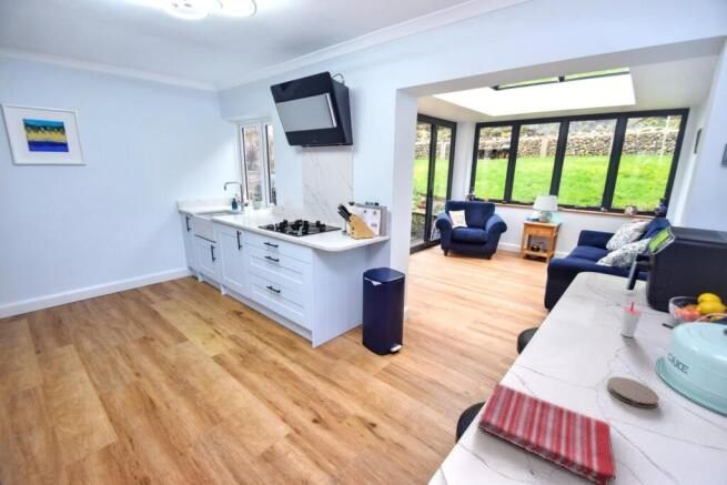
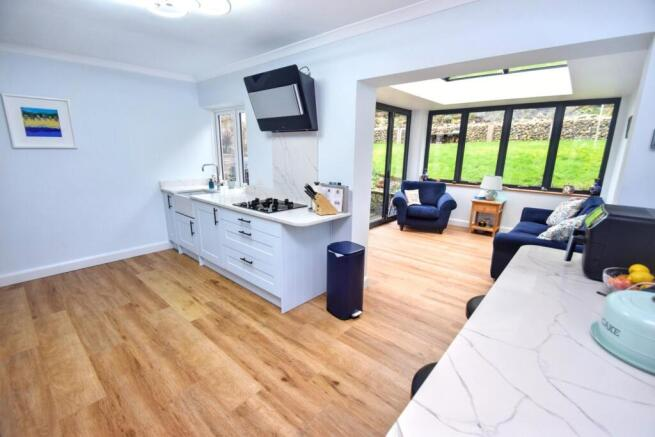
- cup (629, 317)
- dish towel (544, 424)
- coaster (632, 391)
